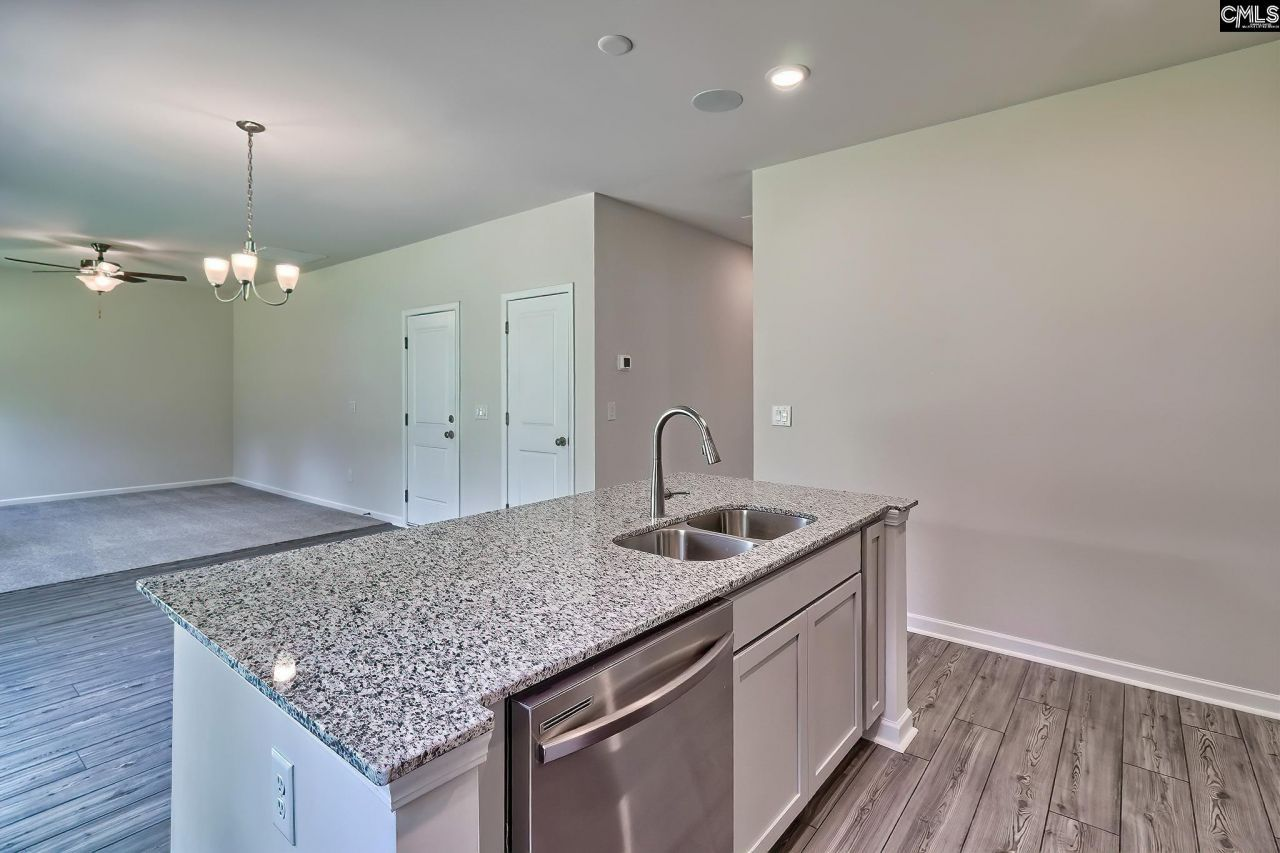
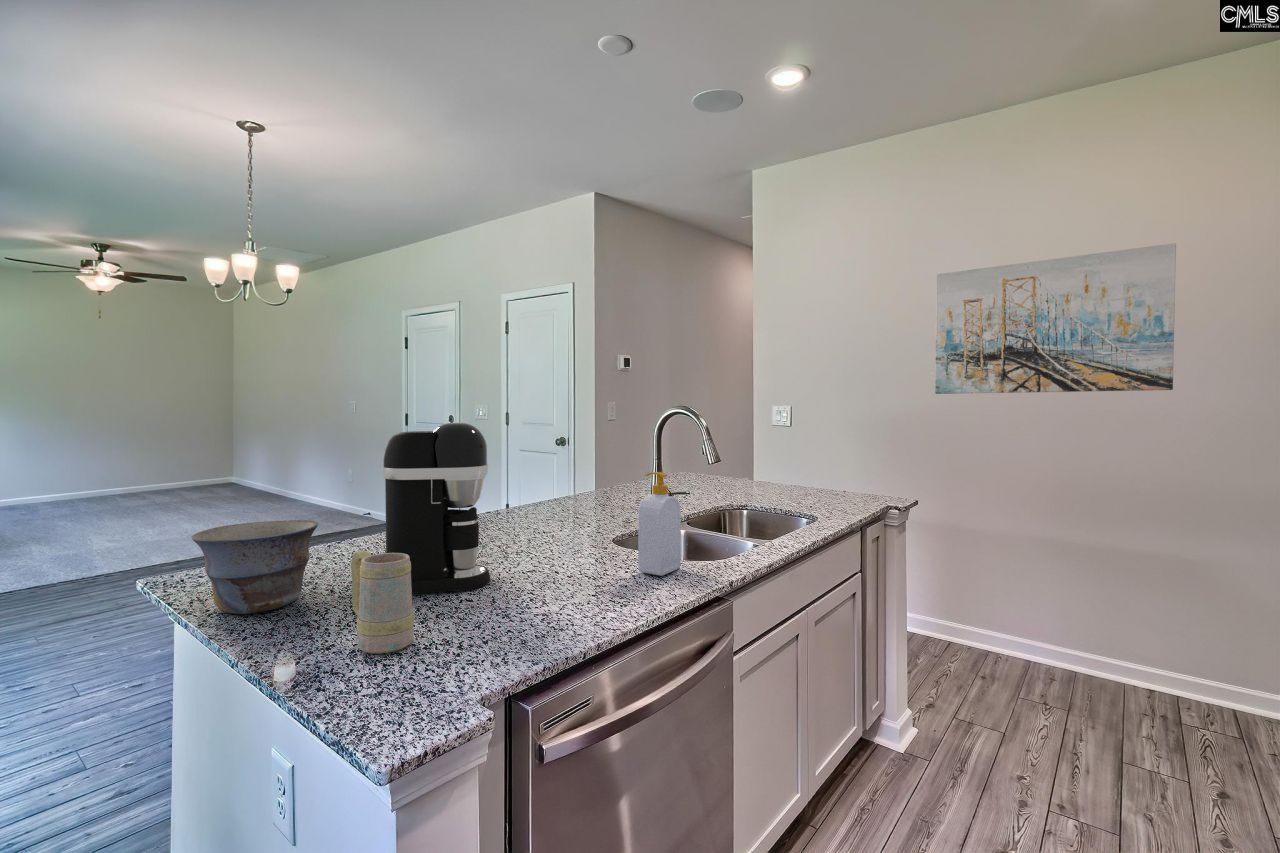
+ soap bottle (658, 521)
+ mug (378, 597)
+ wall art (1043, 326)
+ coffee maker (436, 503)
+ bowl (258, 565)
